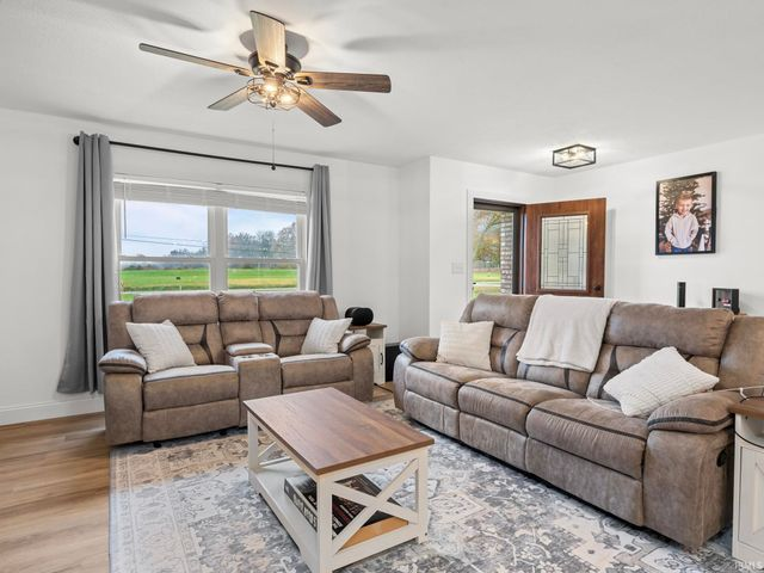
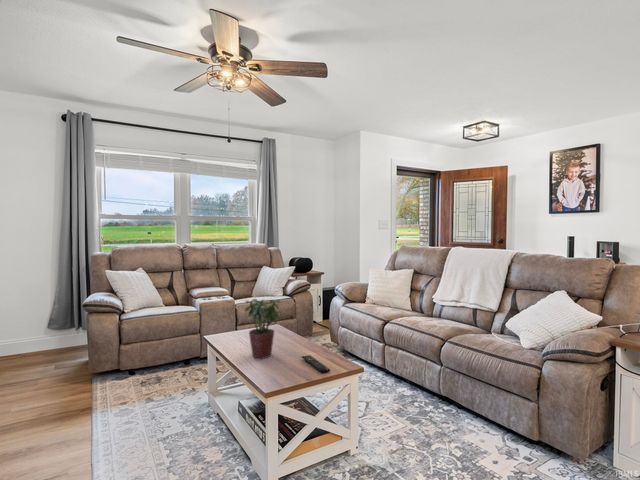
+ potted plant (259, 325)
+ remote control (315, 363)
